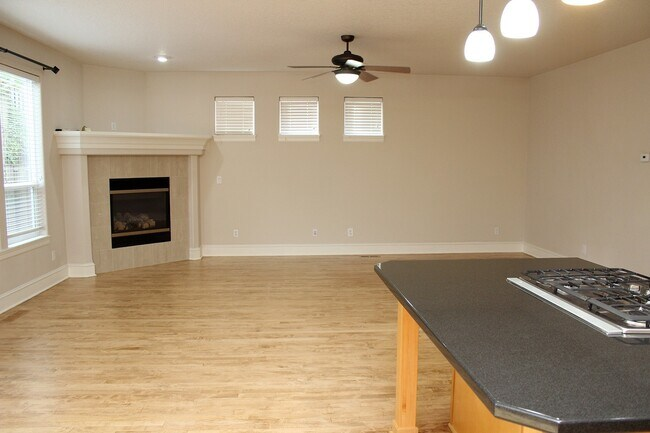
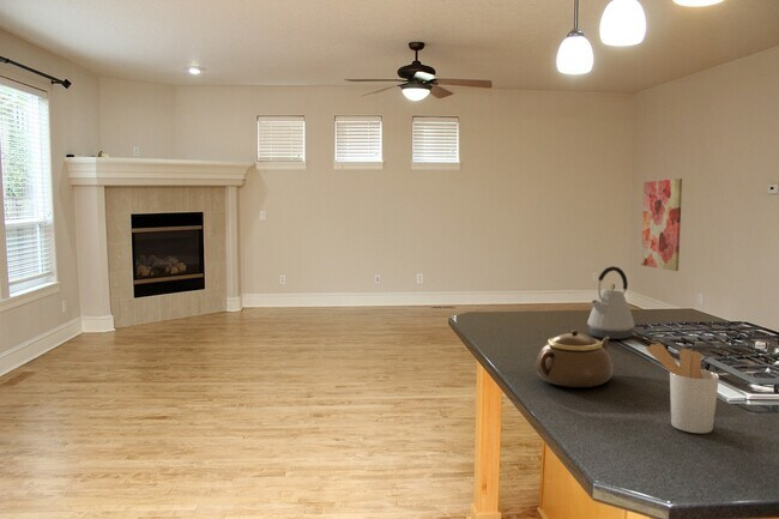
+ kettle (610, 301)
+ wall art (660, 224)
+ teapot (574, 355)
+ utensil holder (680, 385)
